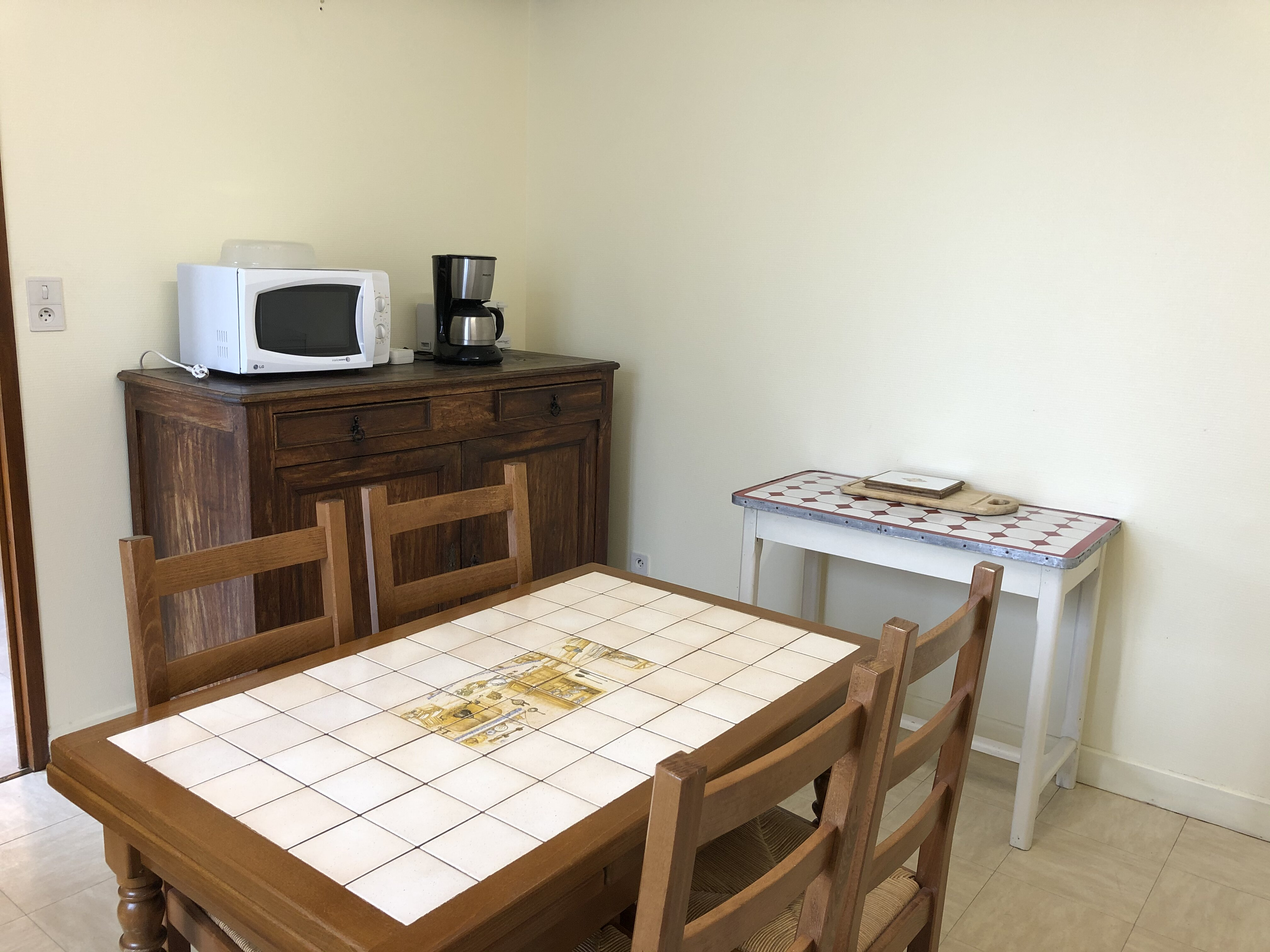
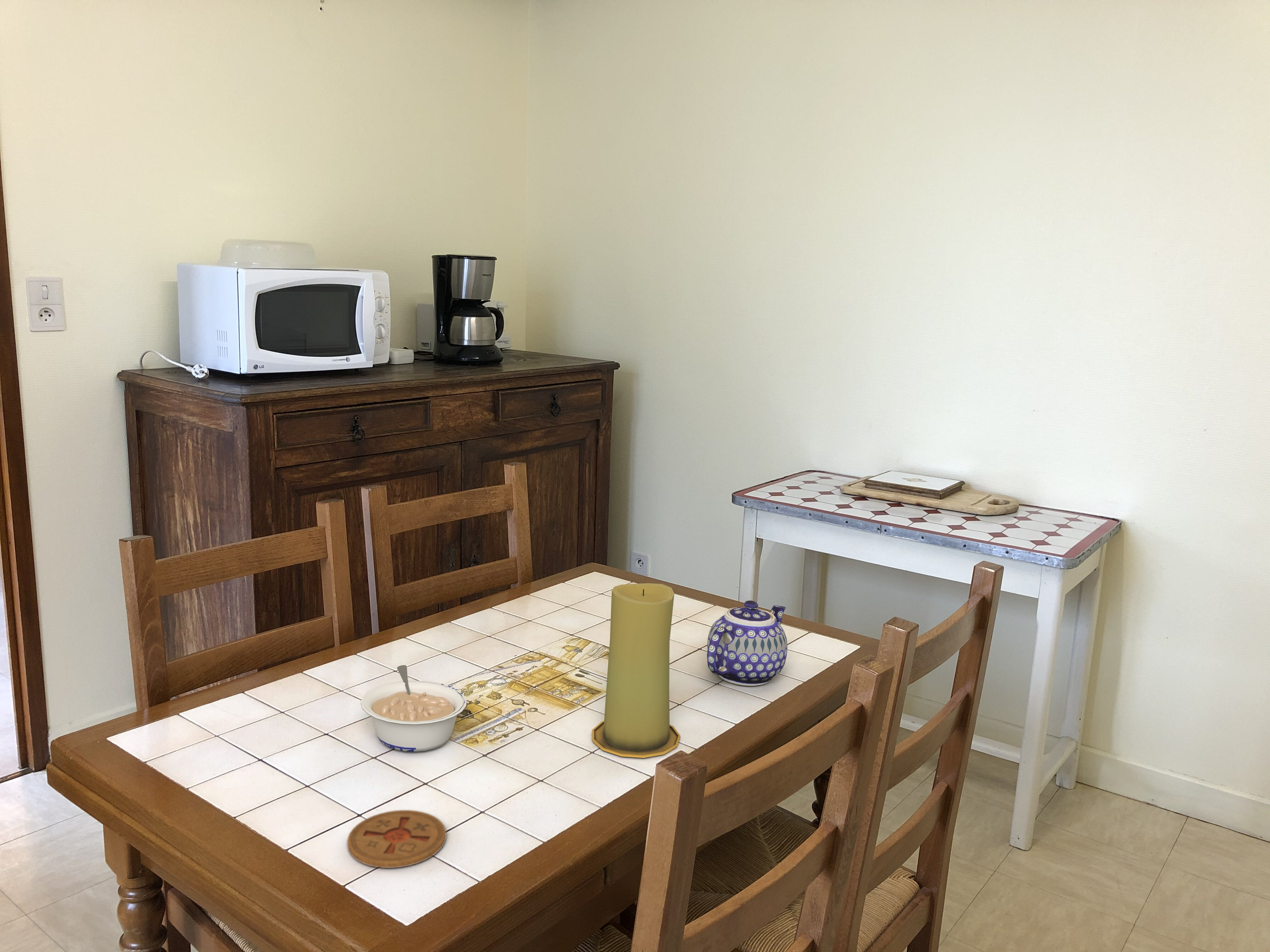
+ candle (639, 664)
+ coaster (397, 837)
+ teapot (748, 638)
+ legume (411, 713)
